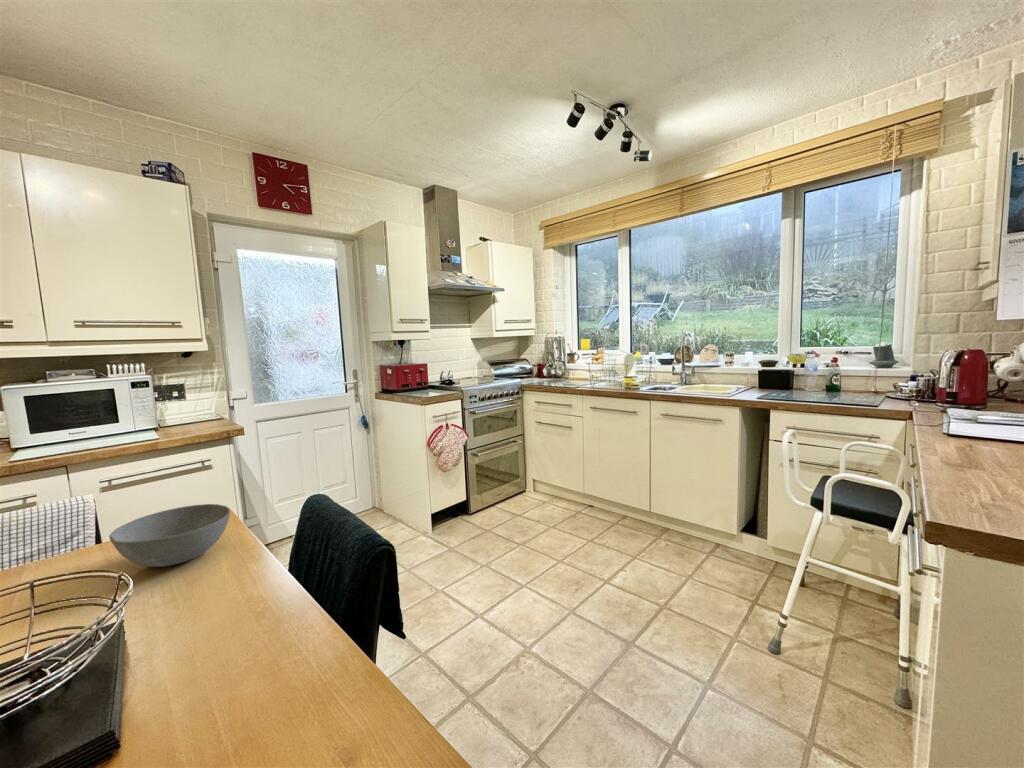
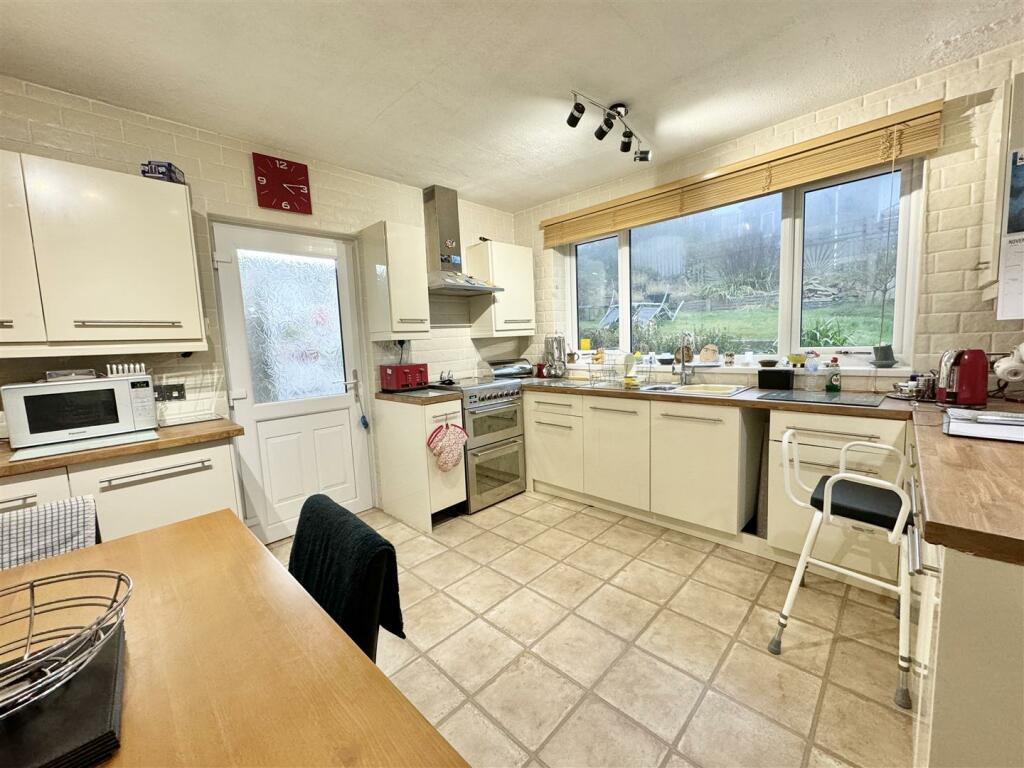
- bowl (176, 539)
